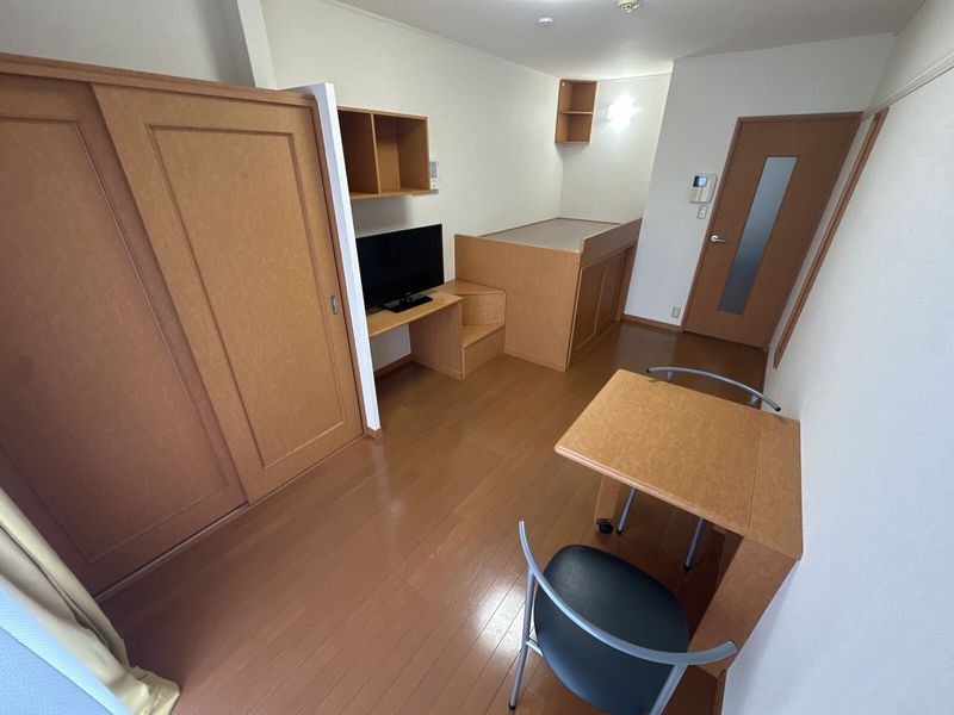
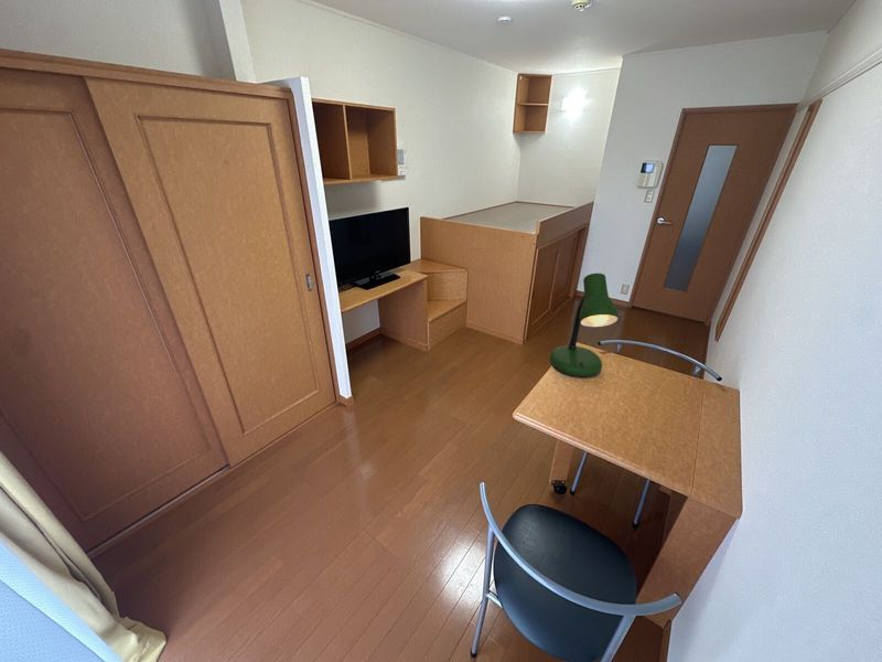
+ desk lamp (587, 324)
